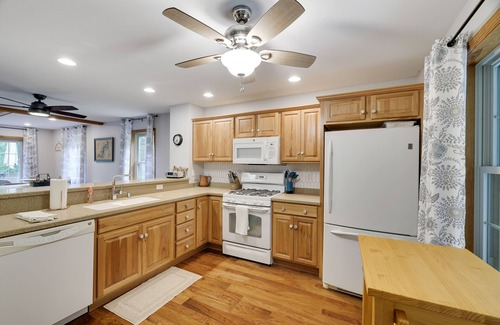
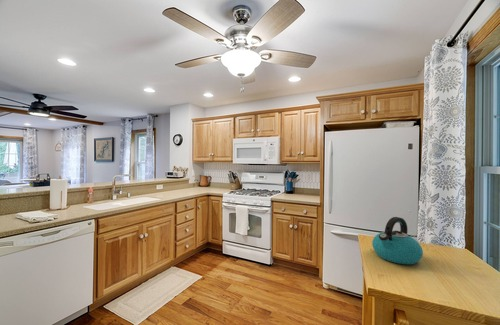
+ kettle (394, 237)
